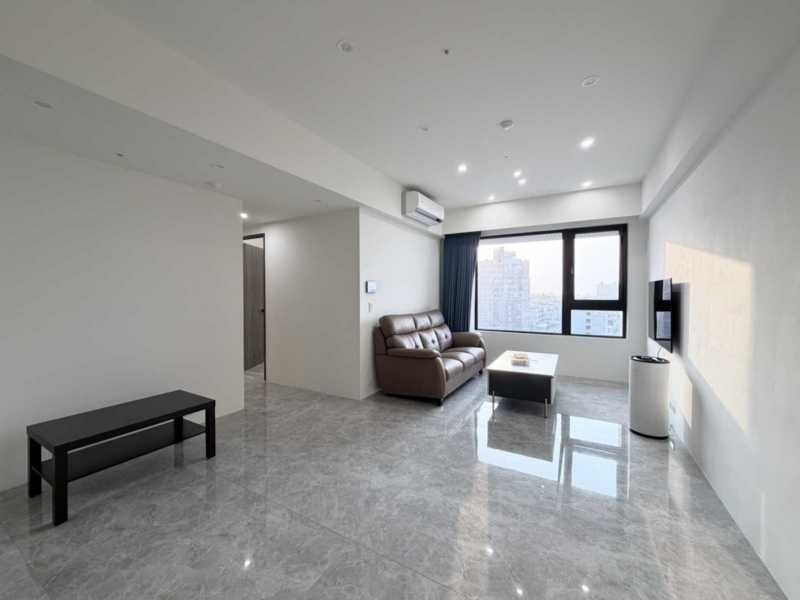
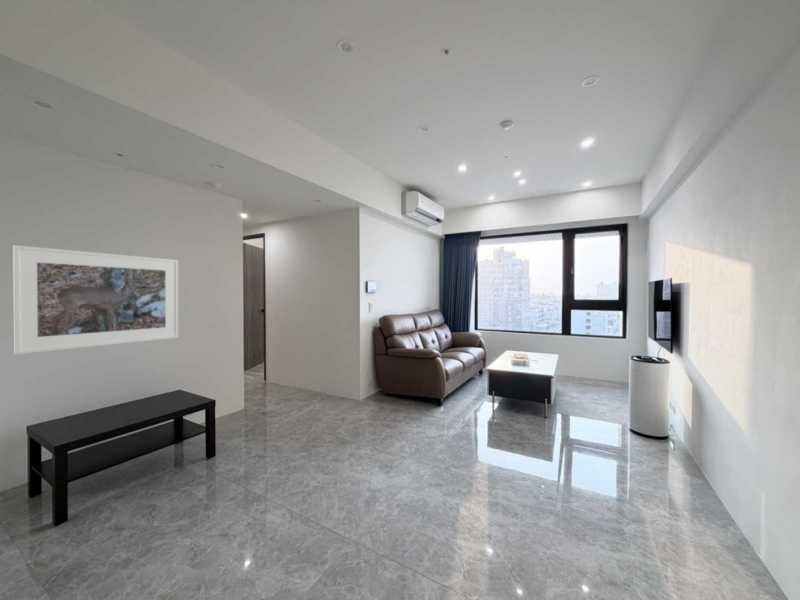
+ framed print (109, 299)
